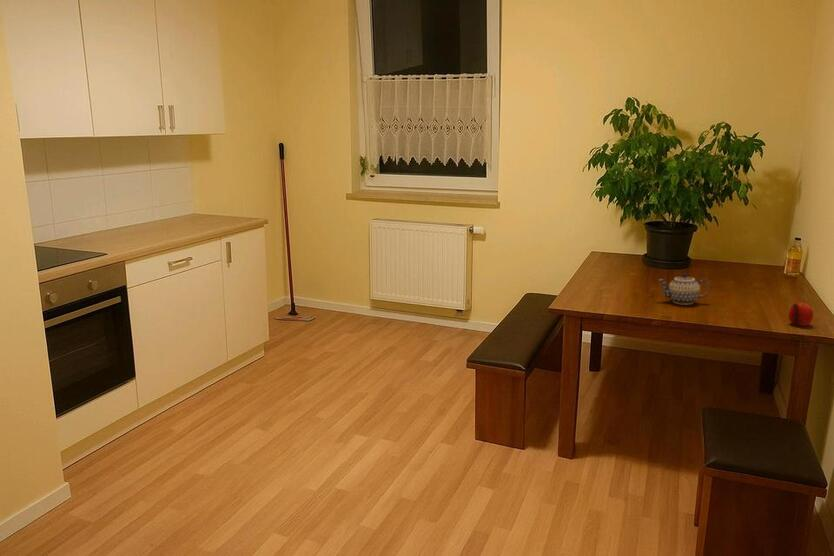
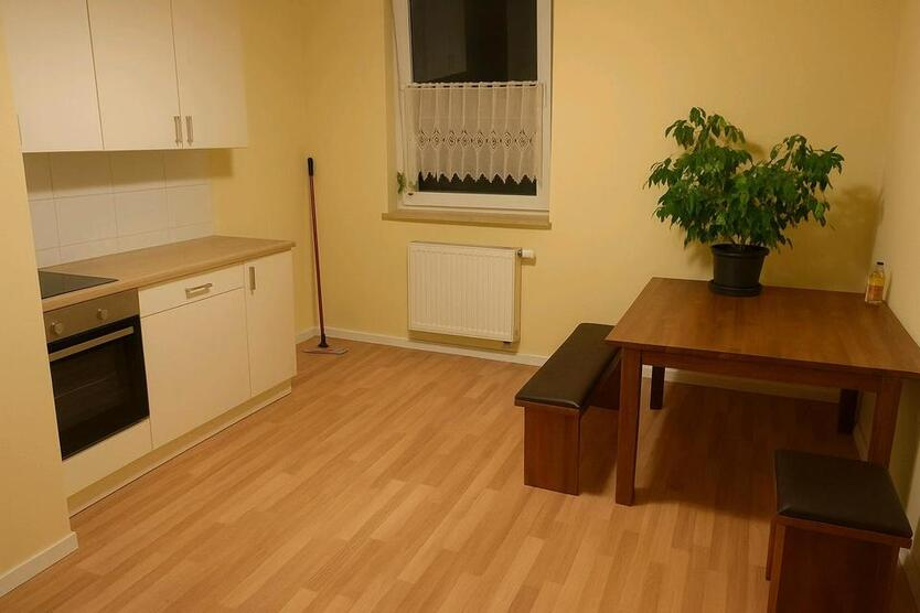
- fruit (800, 313)
- teapot (683, 287)
